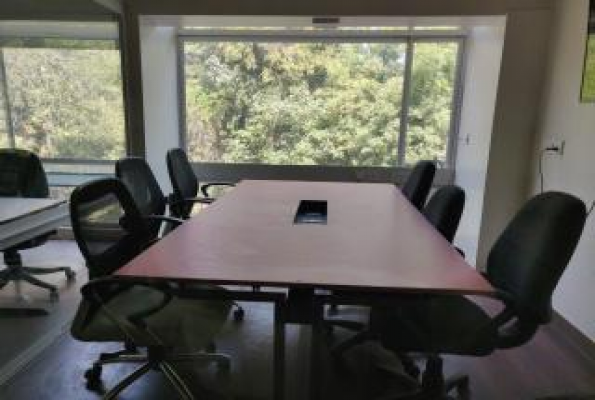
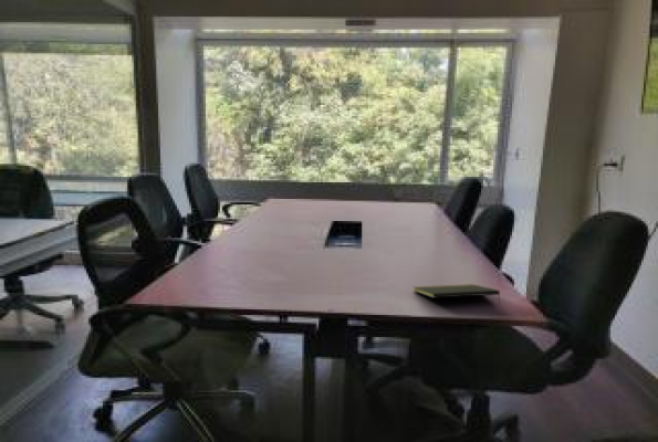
+ notepad (455, 291)
